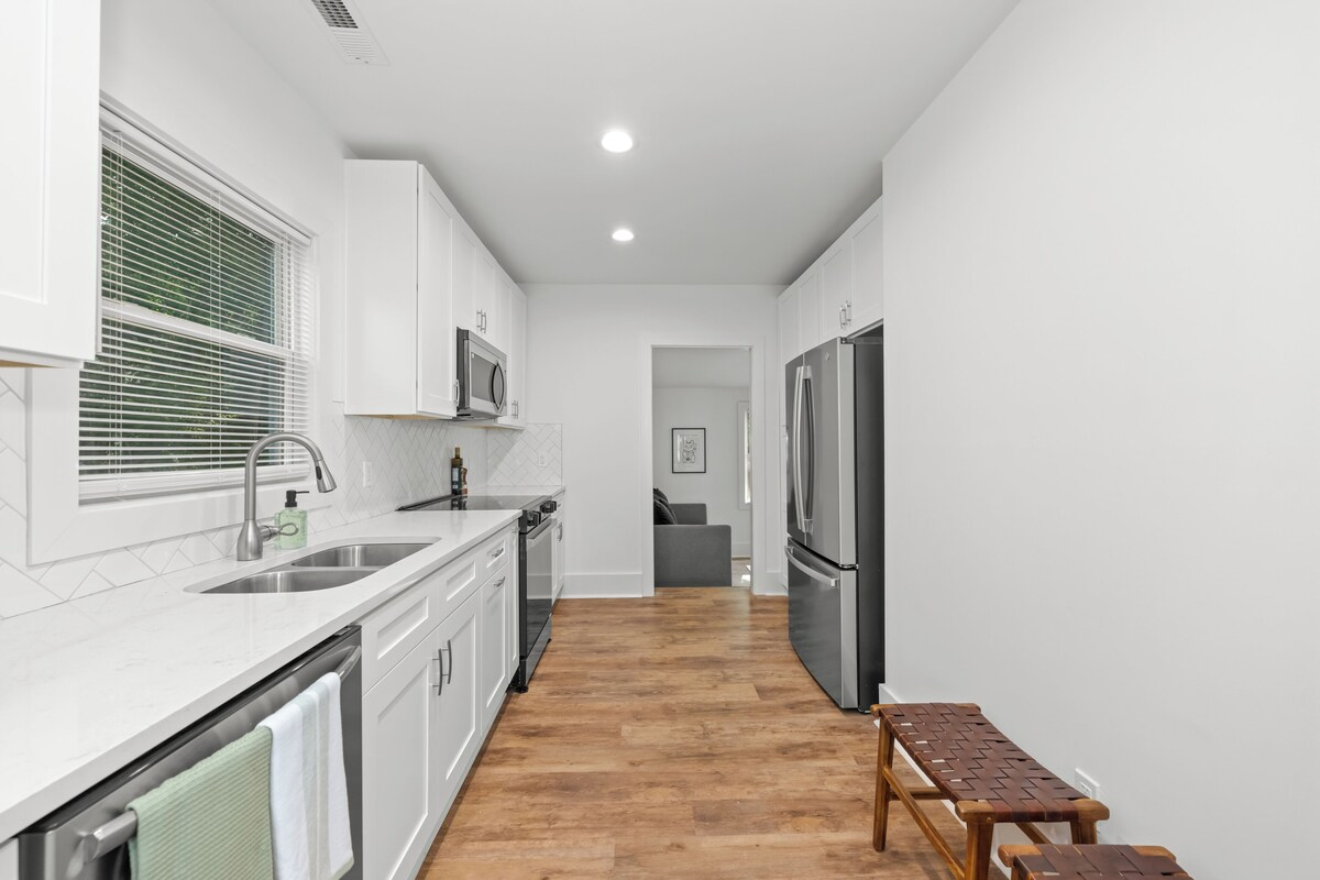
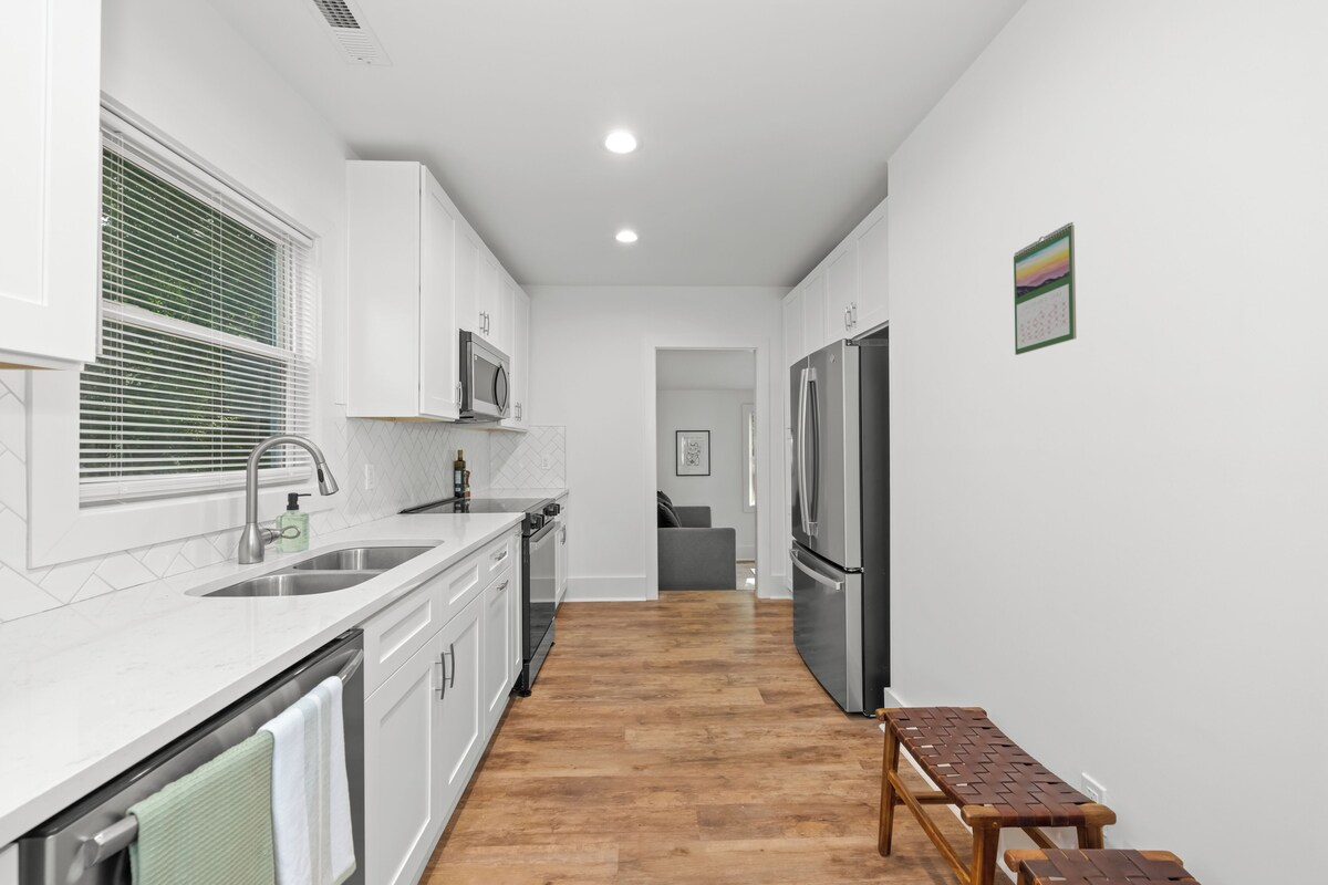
+ calendar (1042, 291)
